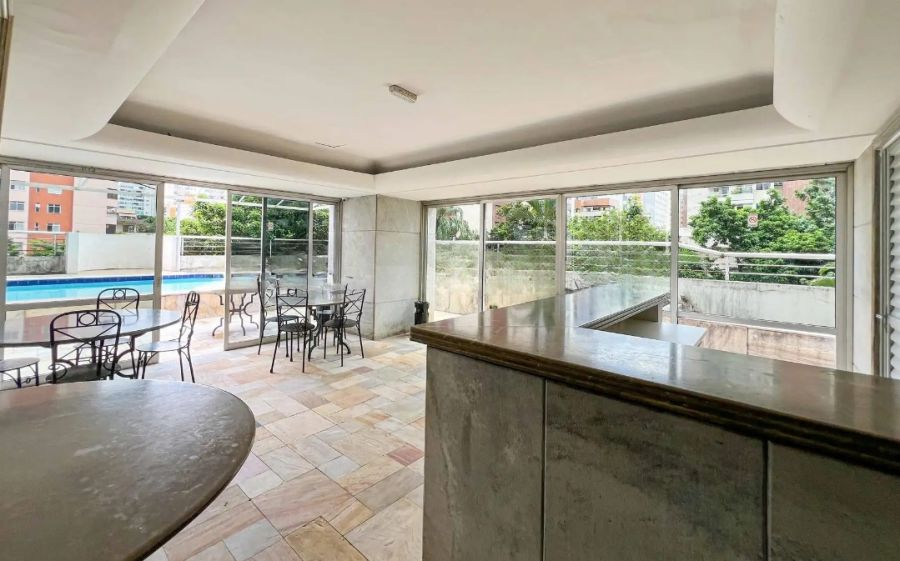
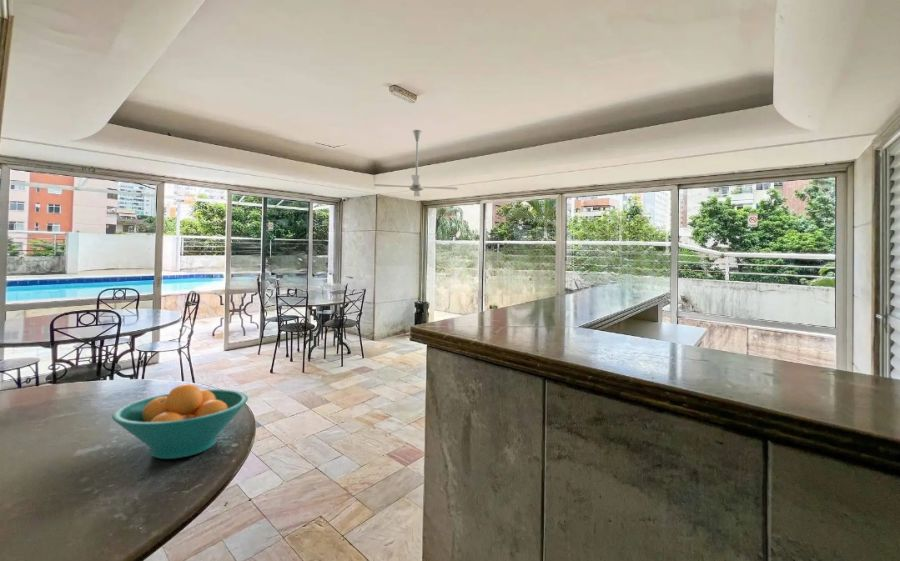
+ fruit bowl (185, 416)
+ ceiling fan (416, 161)
